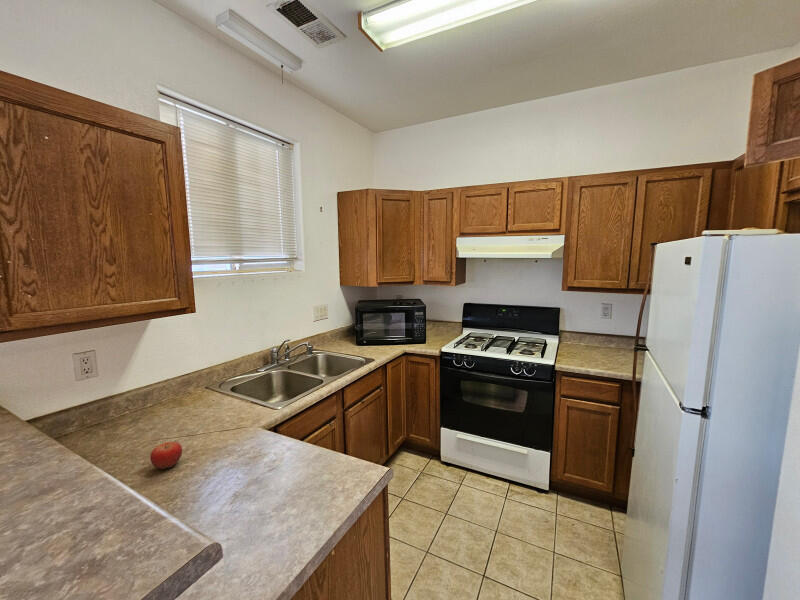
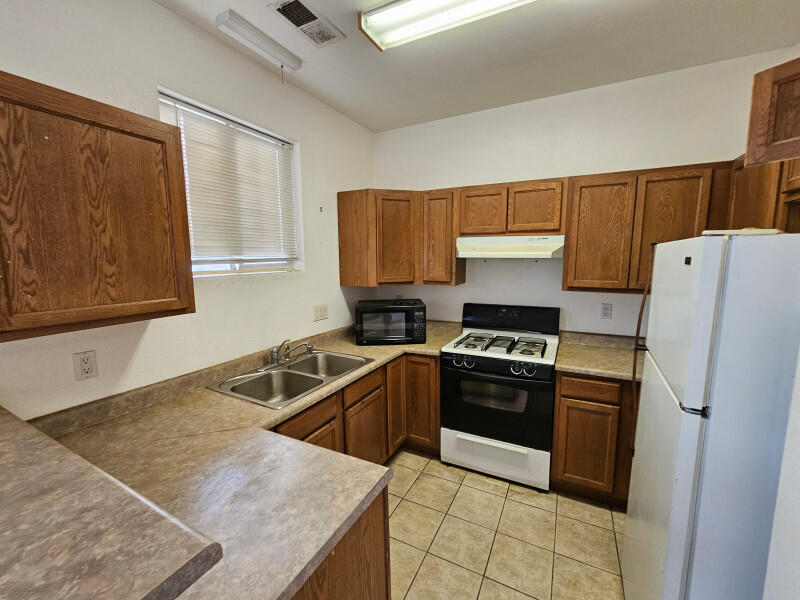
- fruit (166, 453)
